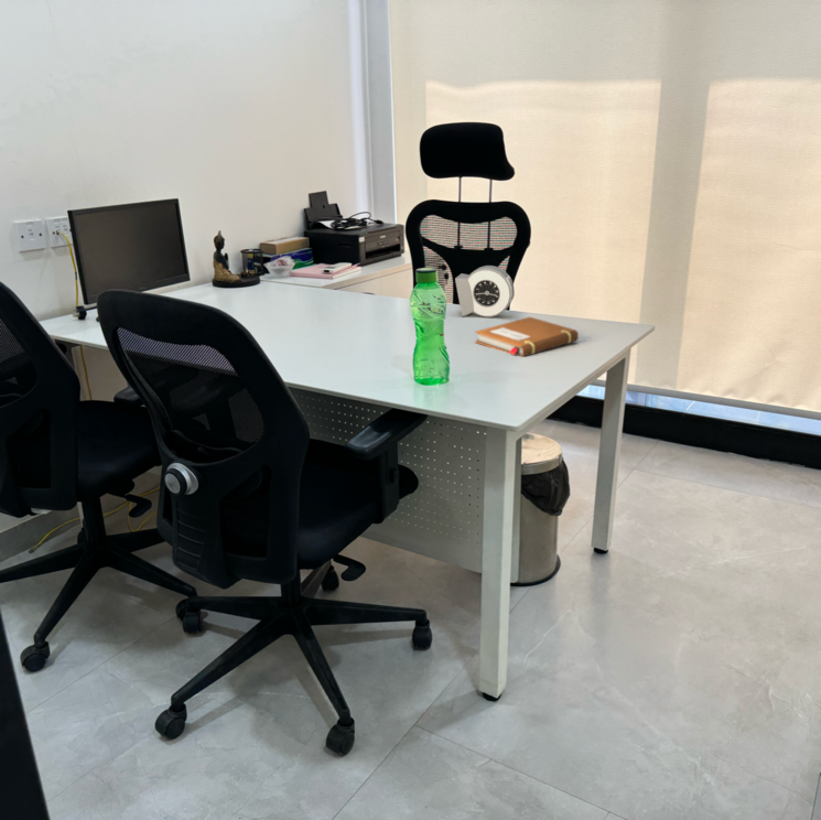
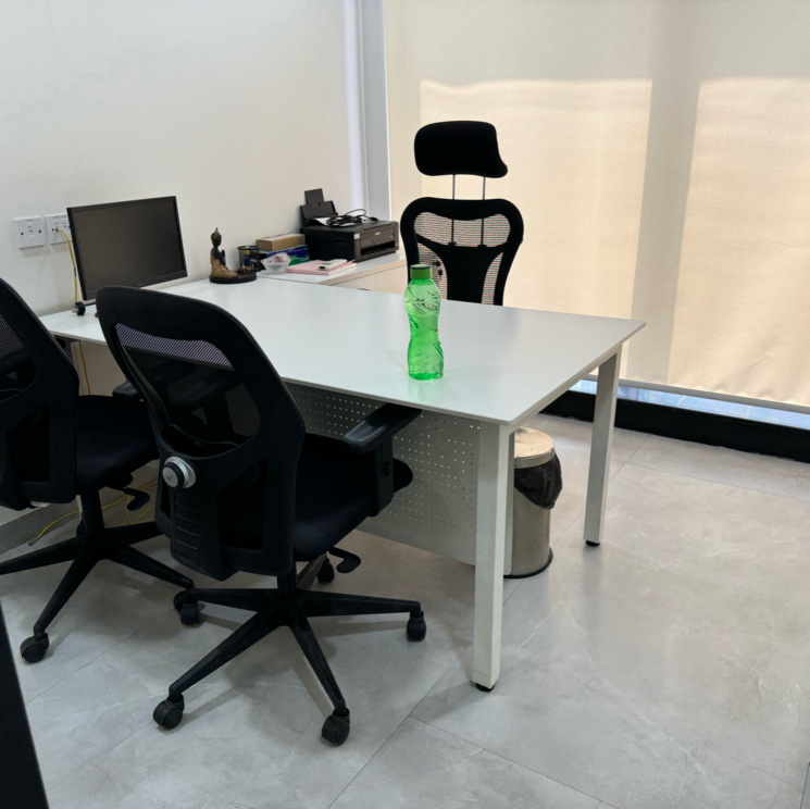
- alarm clock (485, 291)
- notebook (525, 336)
